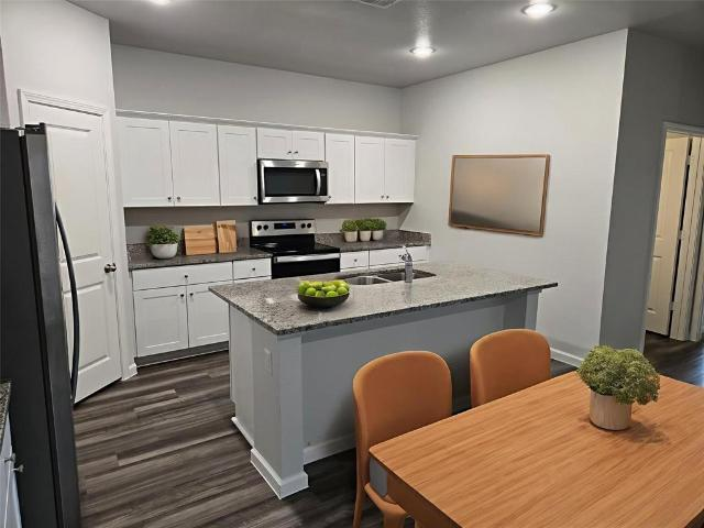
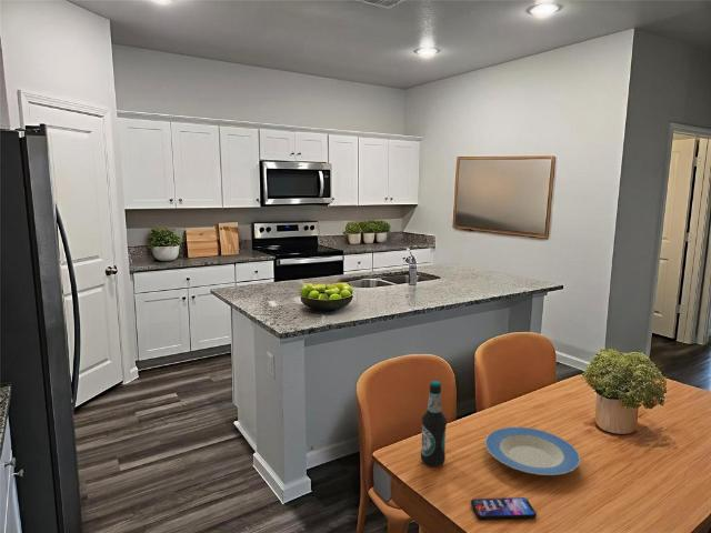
+ bottle (433, 422)
+ smartphone (502, 507)
+ plate (530, 453)
